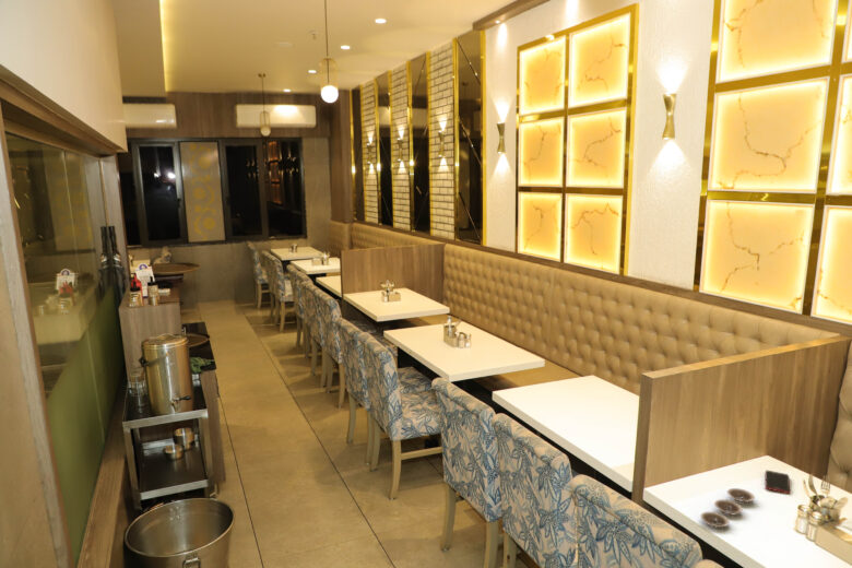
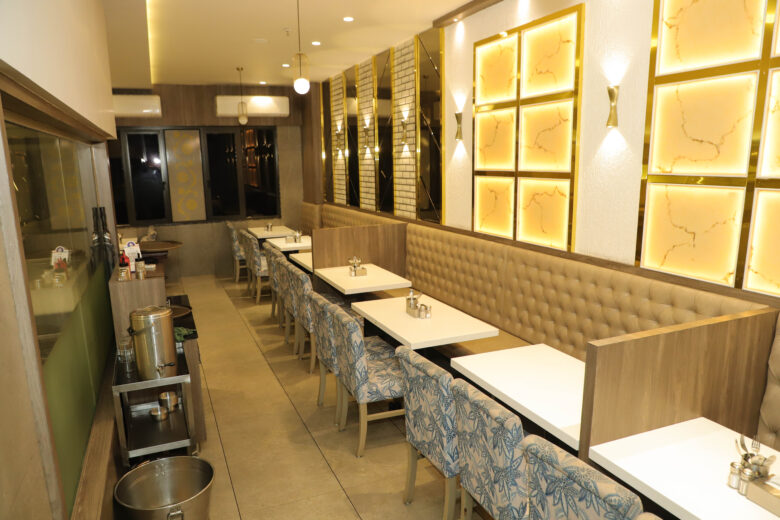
- cell phone (777, 482)
- plate (729, 508)
